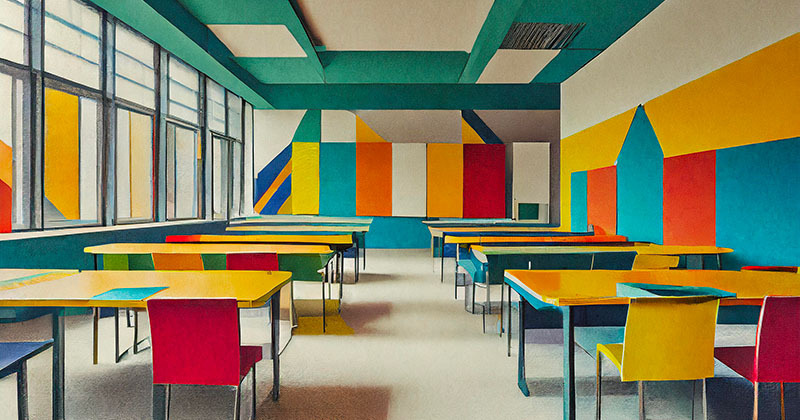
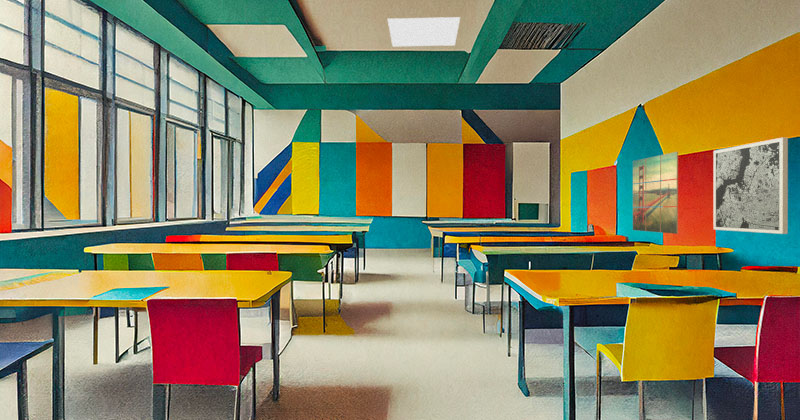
+ light panel (423, 30)
+ wall art (747, 188)
+ wall art (653, 194)
